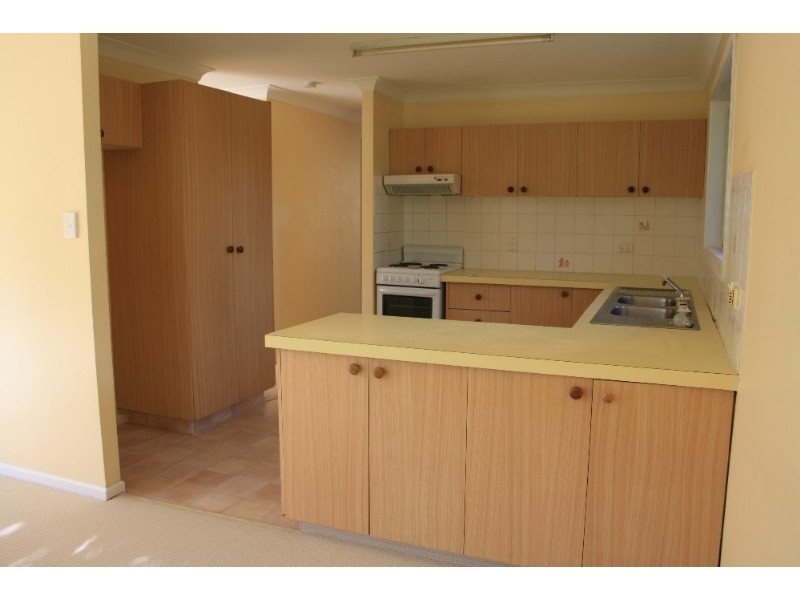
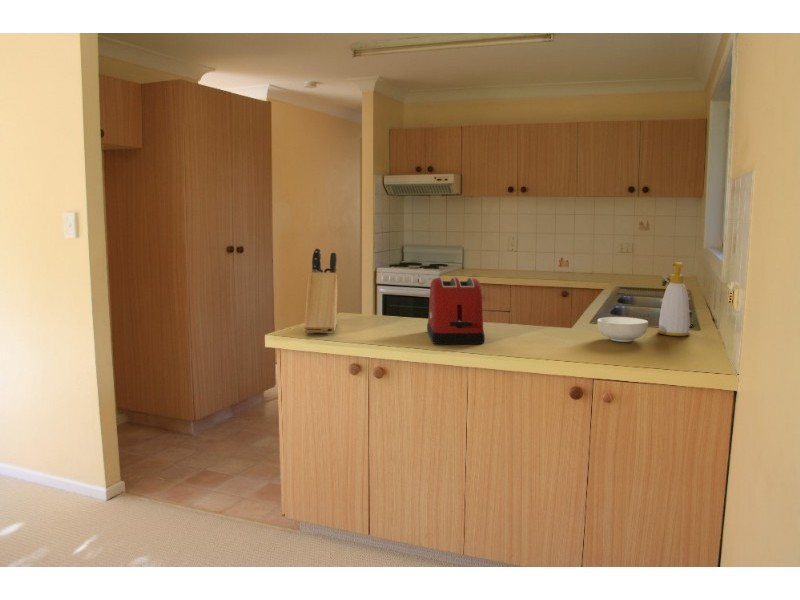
+ cereal bowl (622, 329)
+ knife block (322, 288)
+ soap bottle (675, 298)
+ toaster (455, 307)
